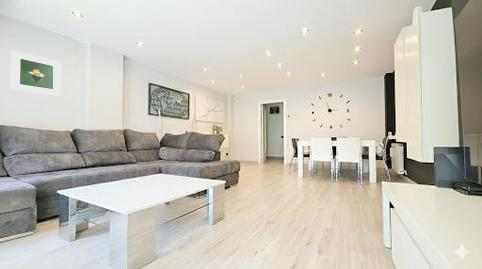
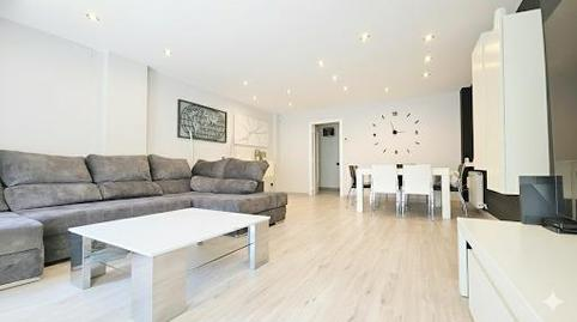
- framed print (37, 74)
